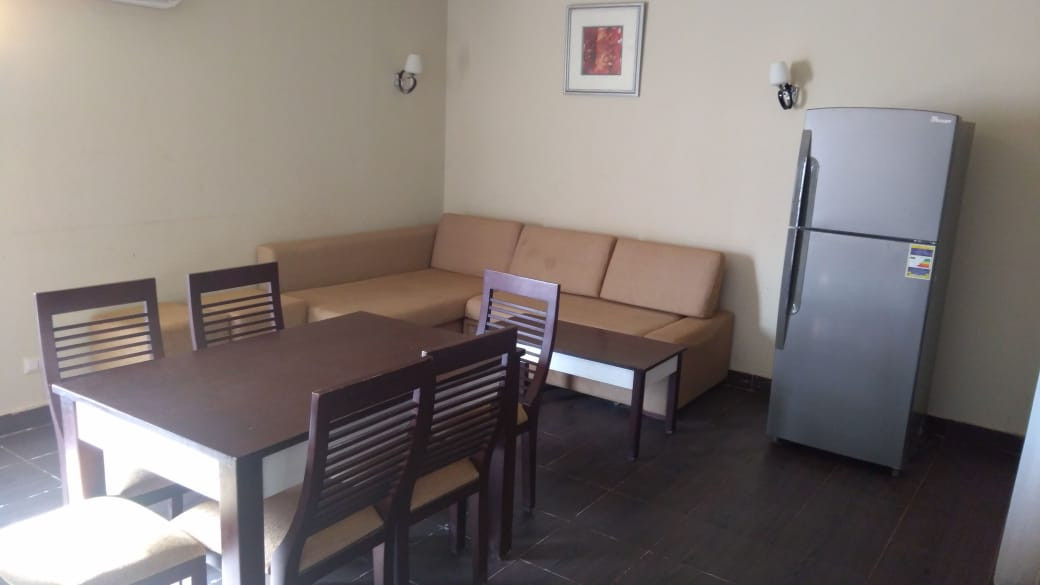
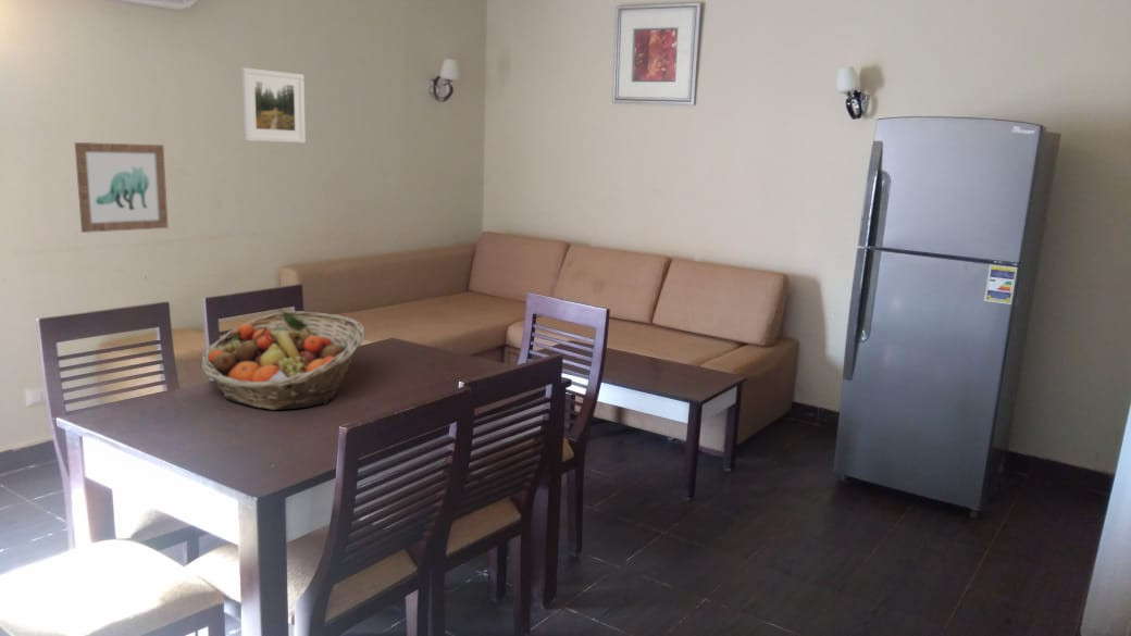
+ wall art (123, 187)
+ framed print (274, 107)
+ fruit basket (284, 358)
